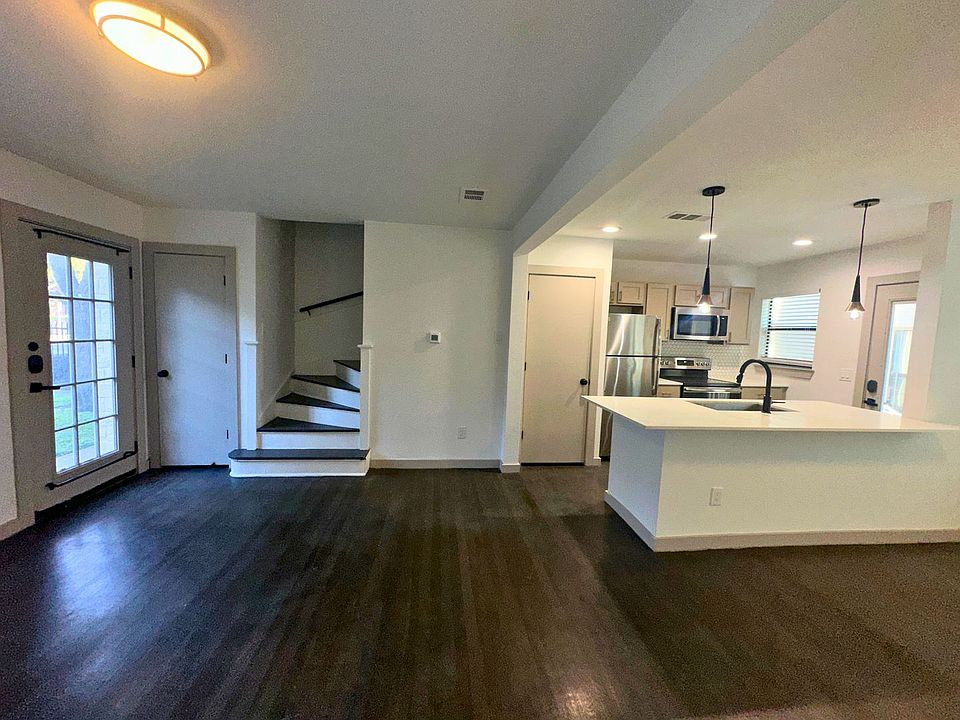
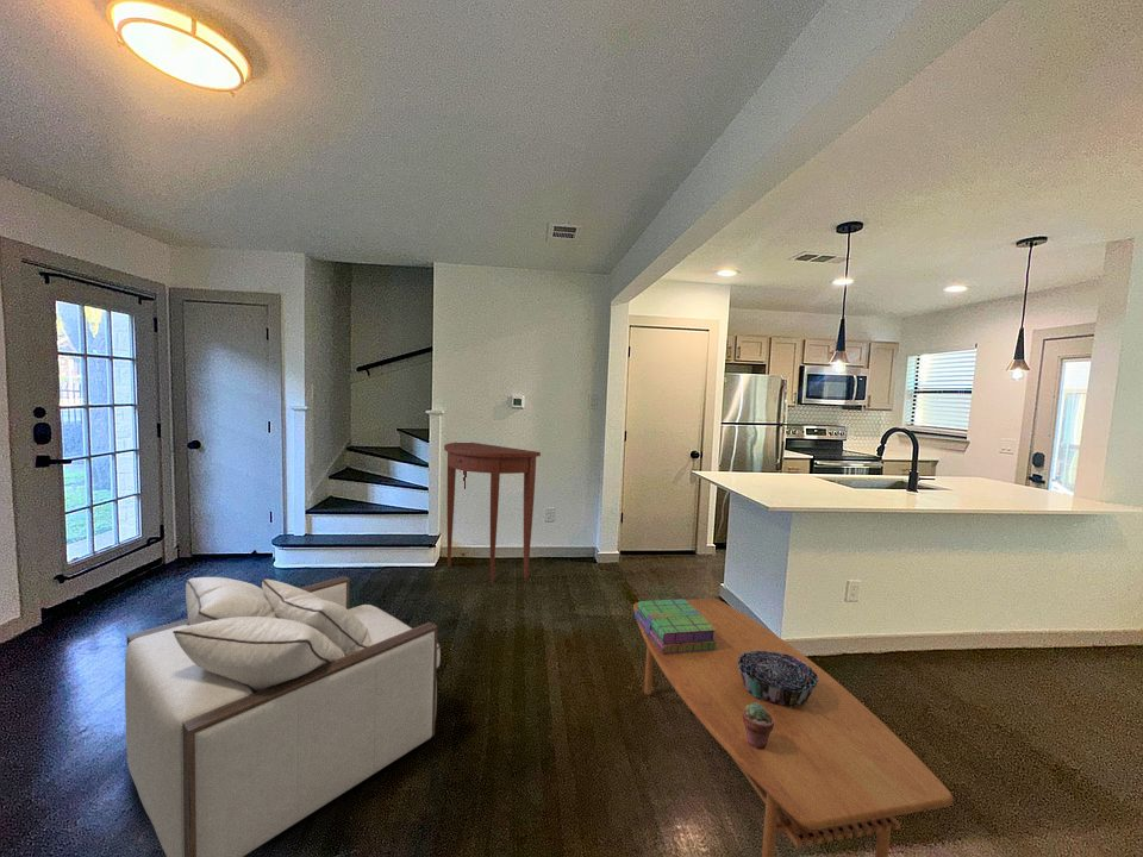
+ stack of books (674, 623)
+ decorative bowl (775, 678)
+ armchair (299, 664)
+ coffee table (742, 717)
+ console table (491, 507)
+ potted succulent (757, 722)
